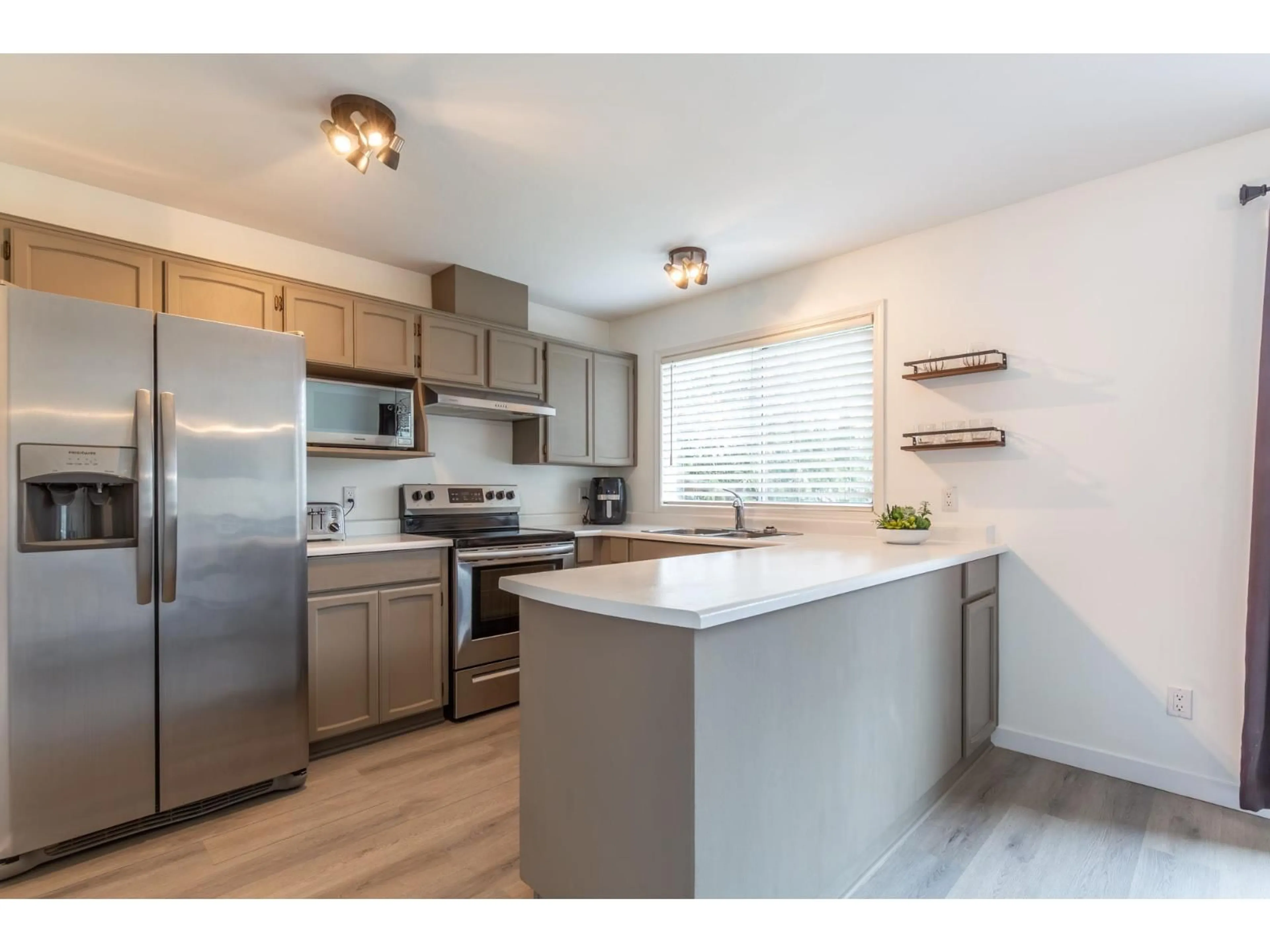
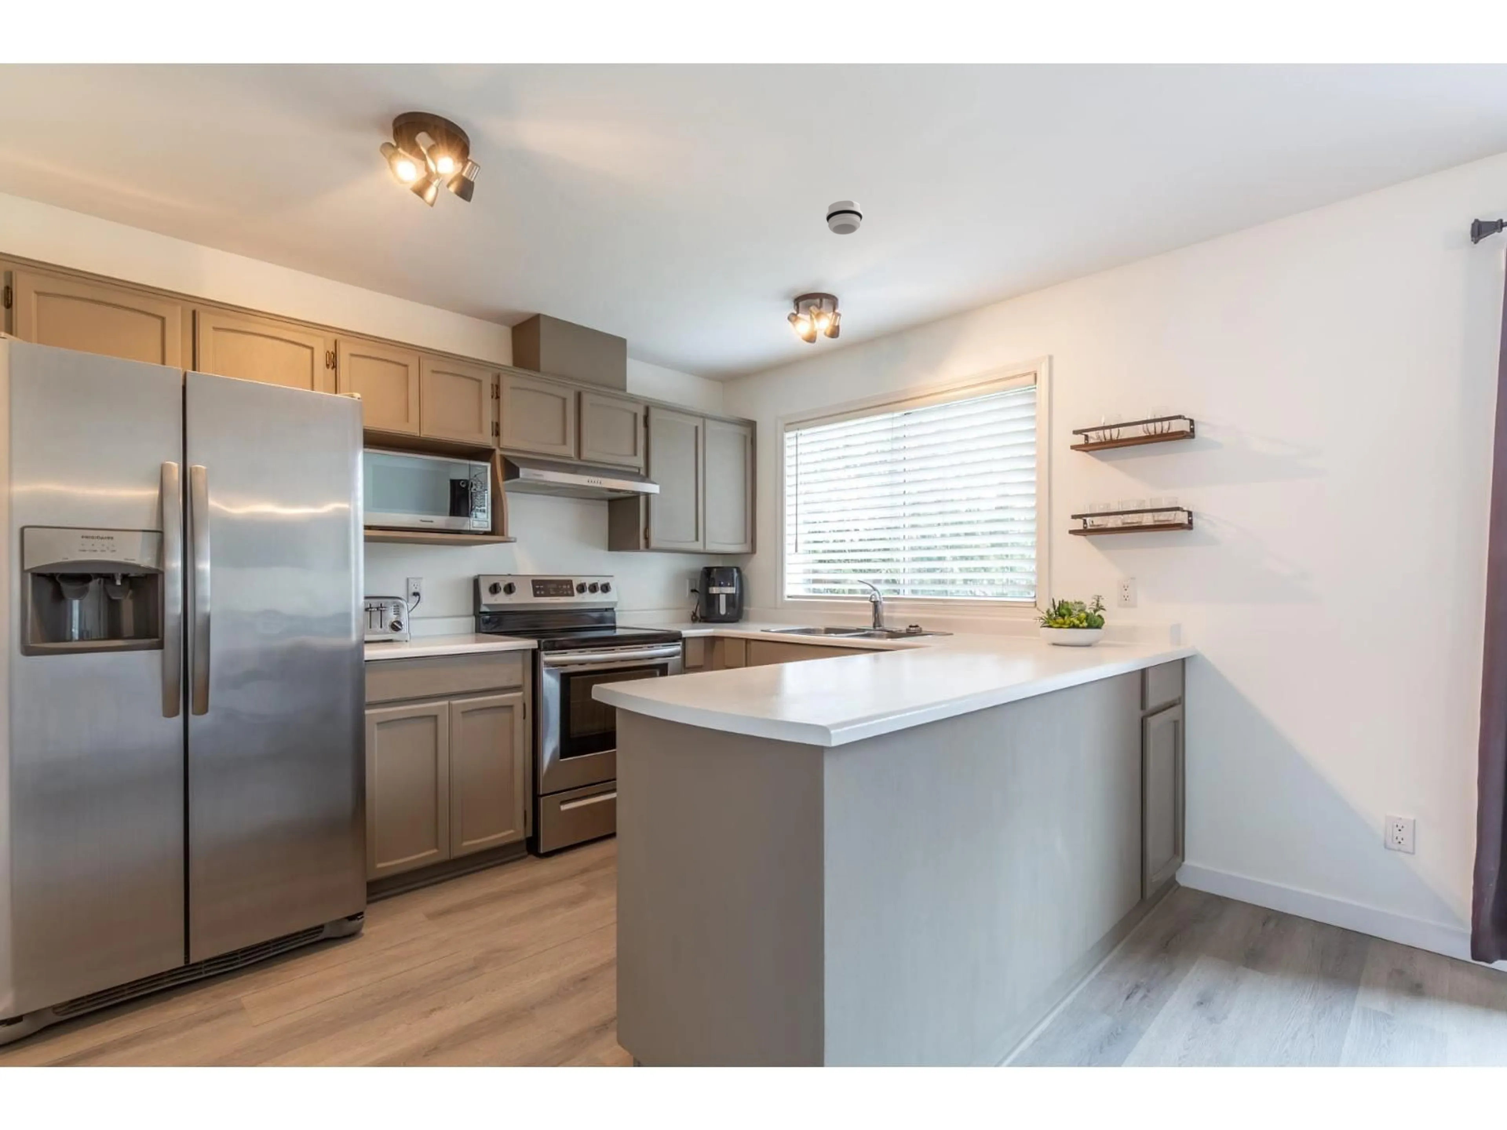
+ smoke detector (844, 218)
